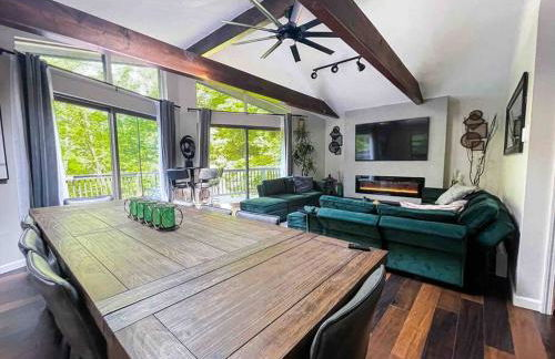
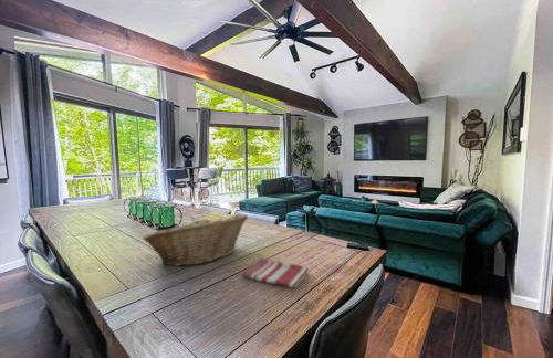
+ dish towel (275, 272)
+ fruit basket (200, 234)
